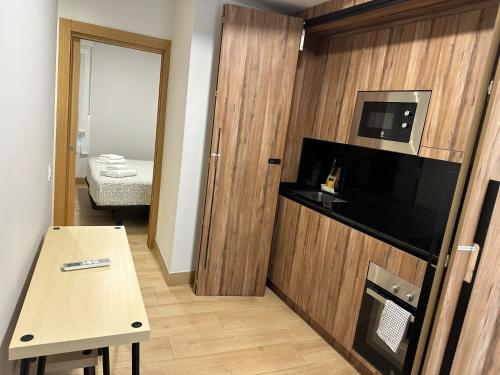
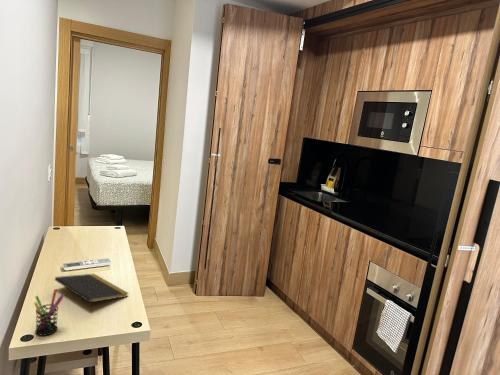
+ notepad (91, 286)
+ pen holder (45, 310)
